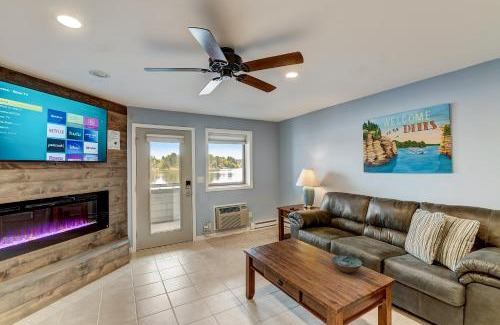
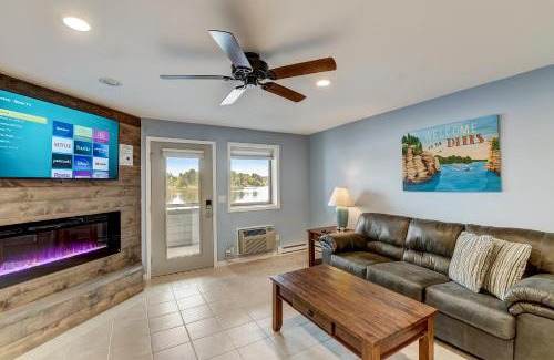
- bowl (346, 265)
